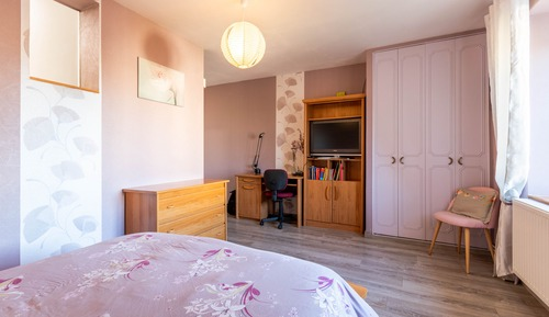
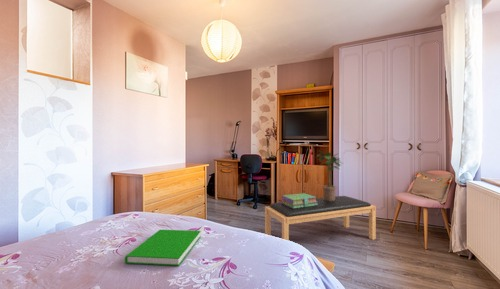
+ book (167, 245)
+ stack of books (298, 200)
+ potted plant (331, 175)
+ bench (320, 219)
